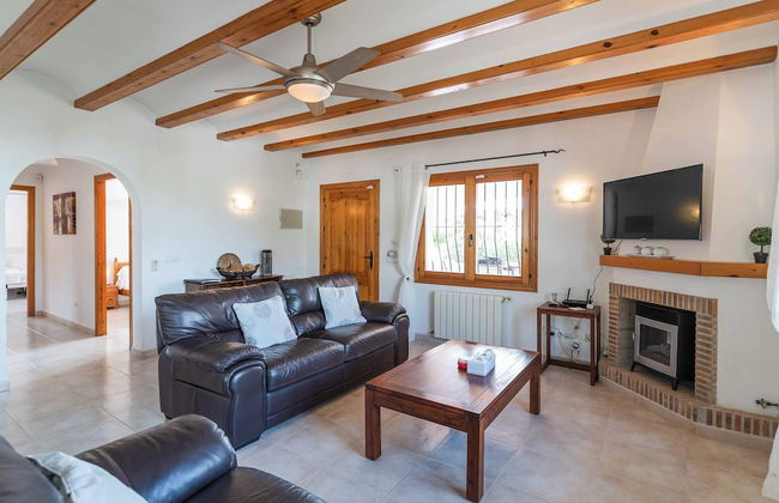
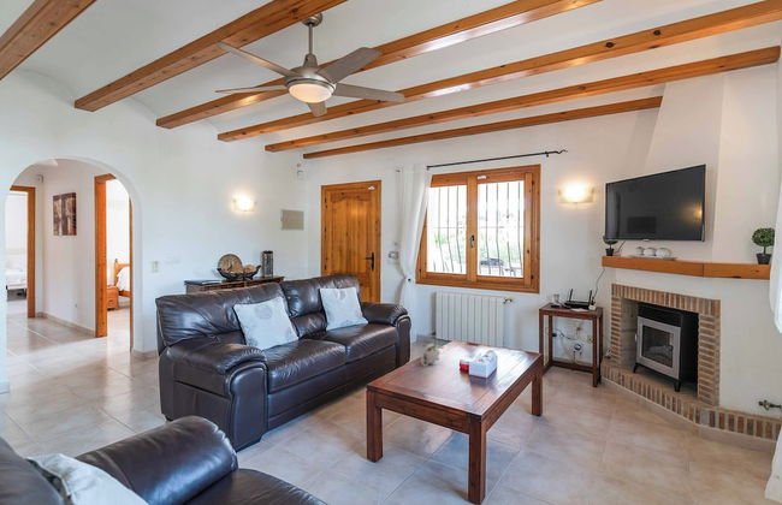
+ teapot (431, 352)
